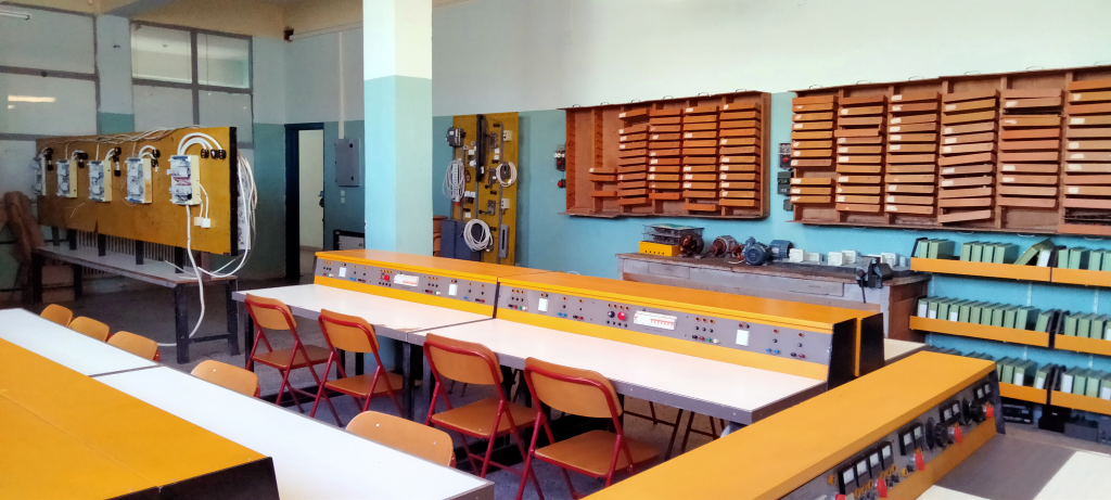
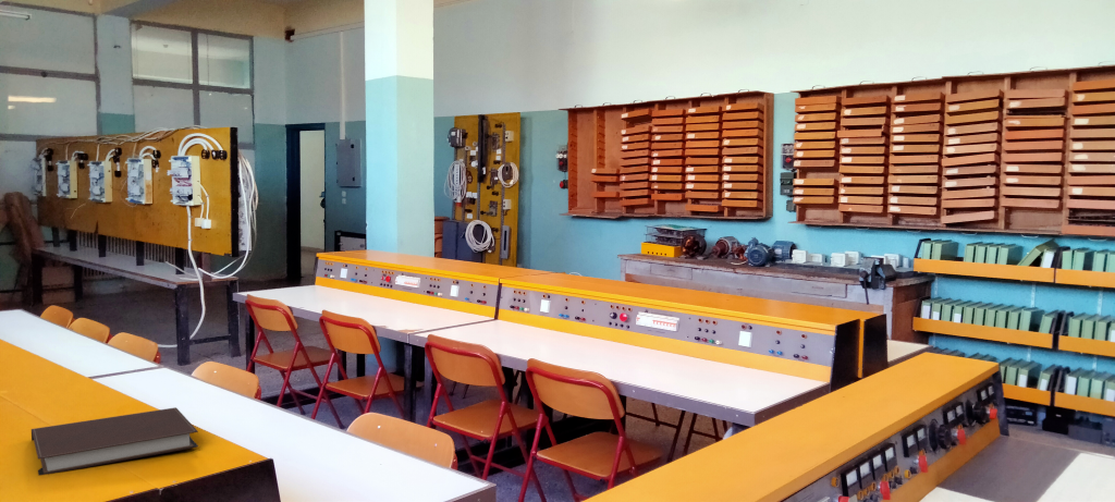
+ notebook (114, 437)
